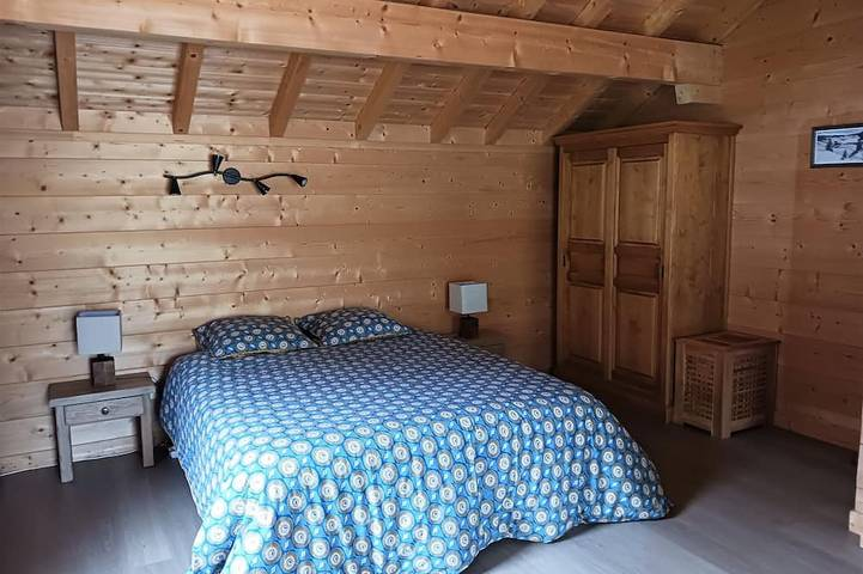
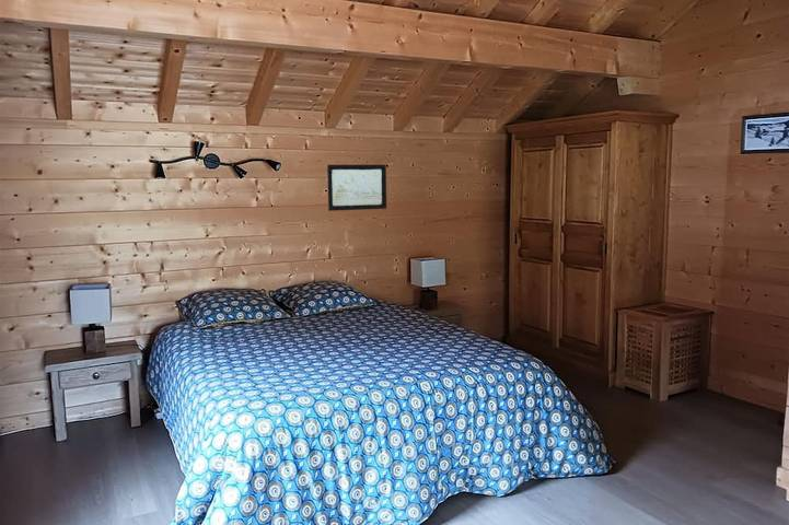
+ wall art (357, 187)
